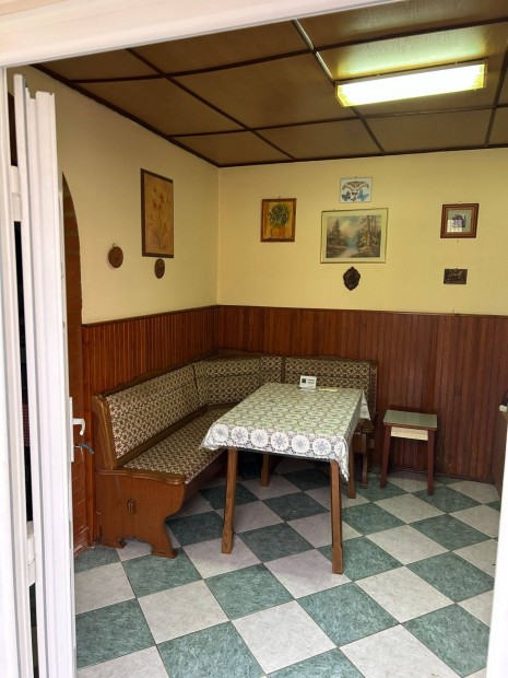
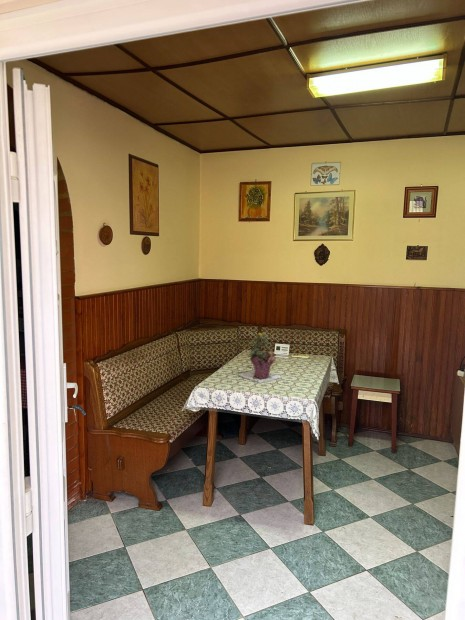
+ potted flower (260, 353)
